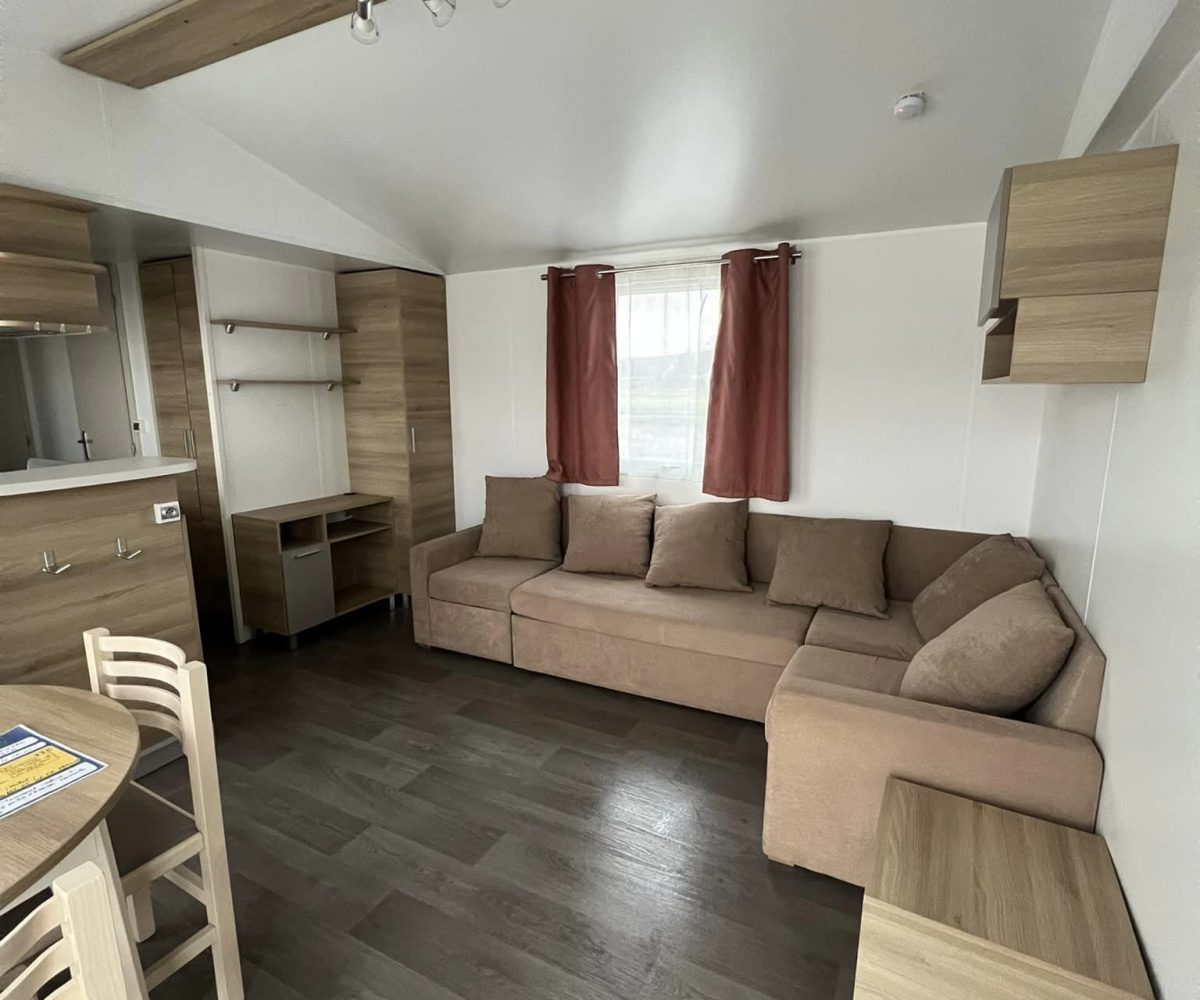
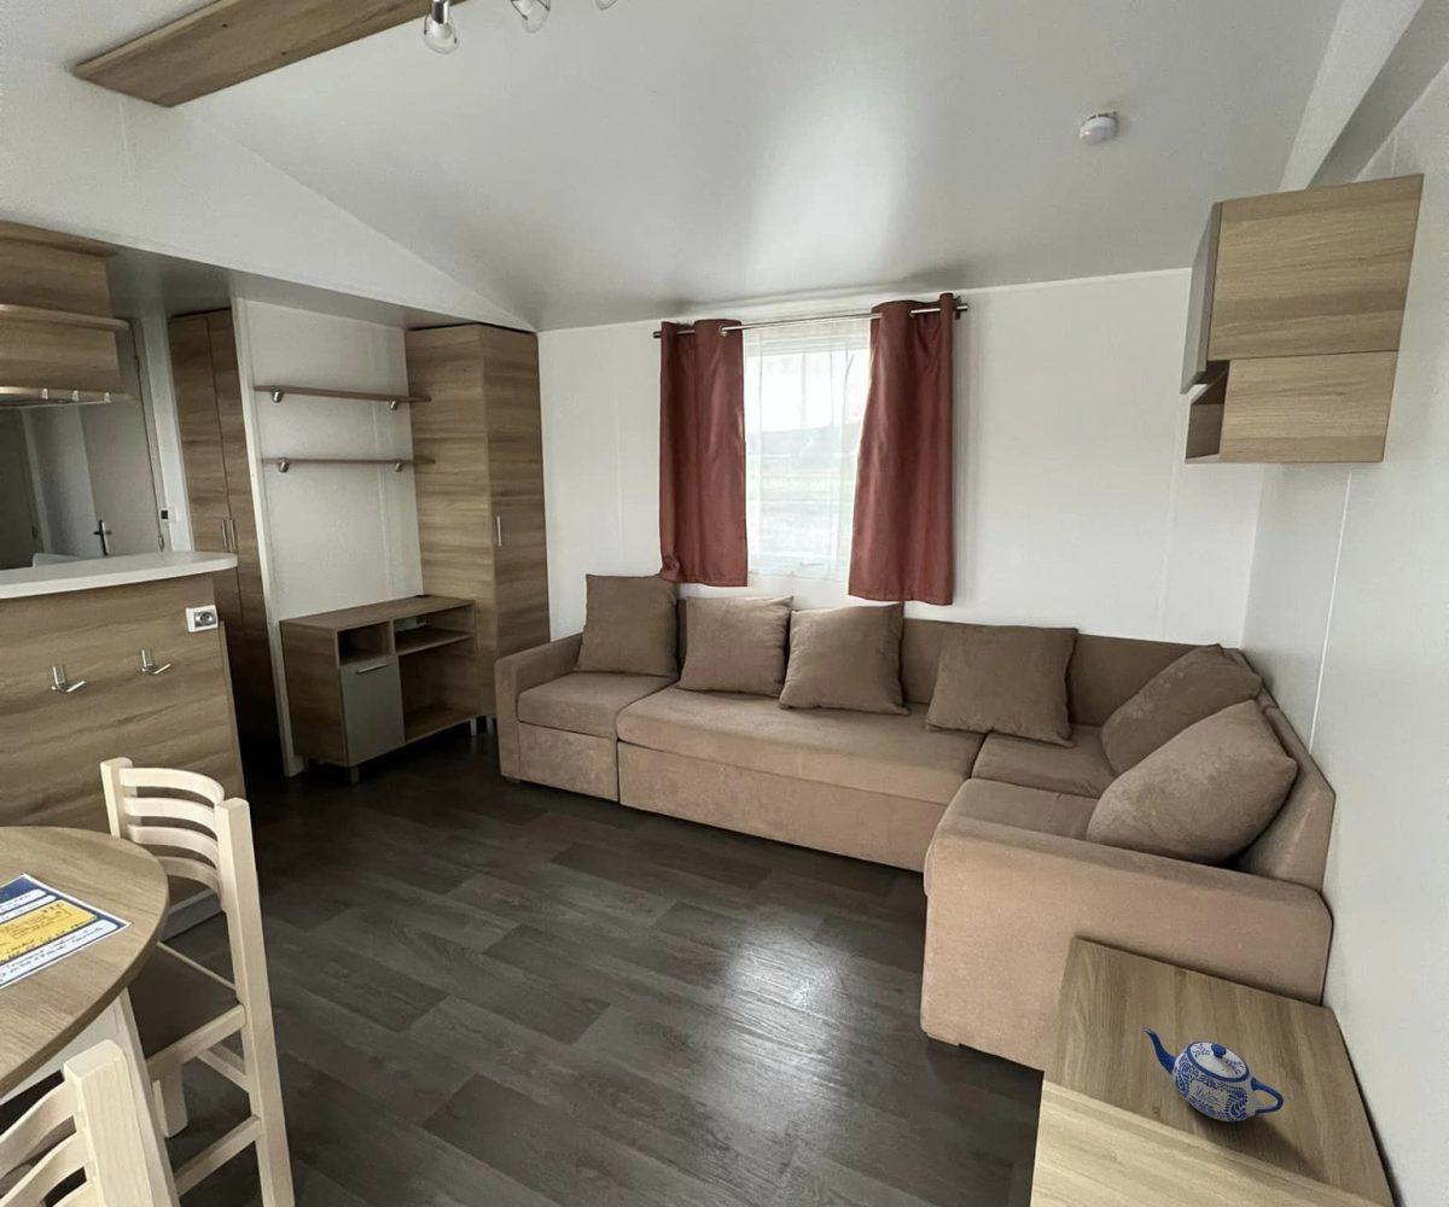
+ teapot (1208, 1071)
